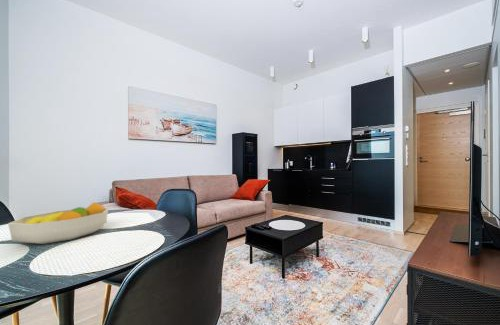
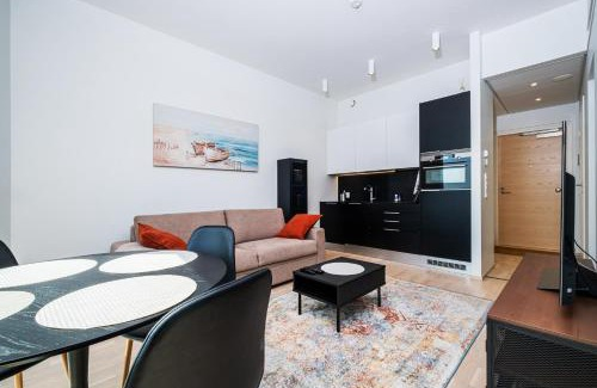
- fruit bowl (65, 220)
